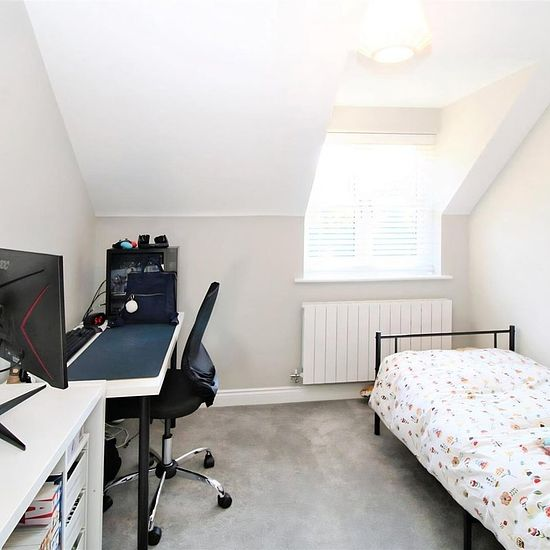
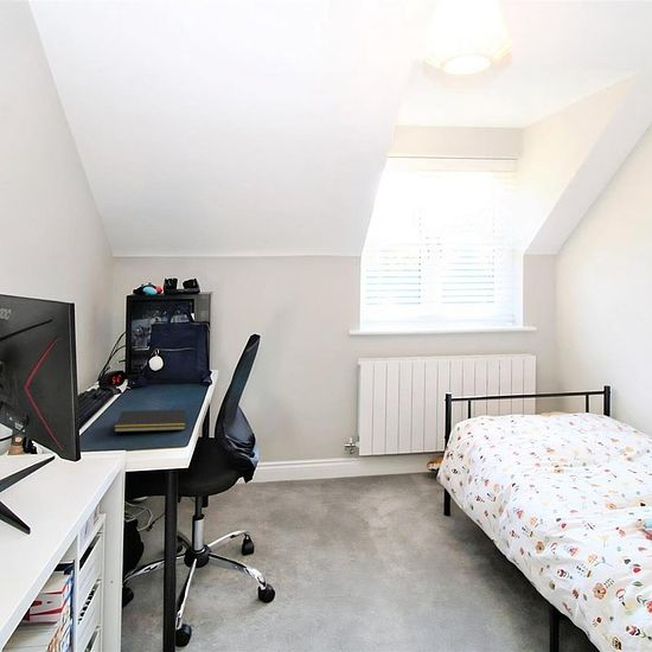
+ notepad (152, 420)
